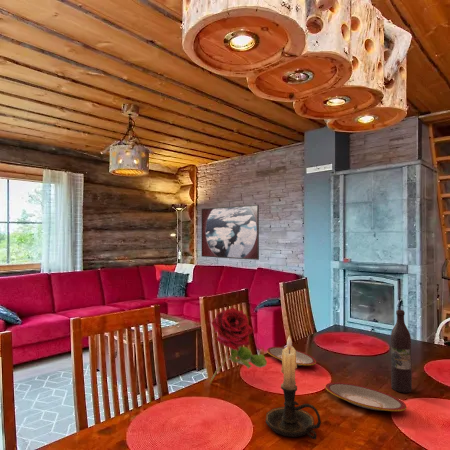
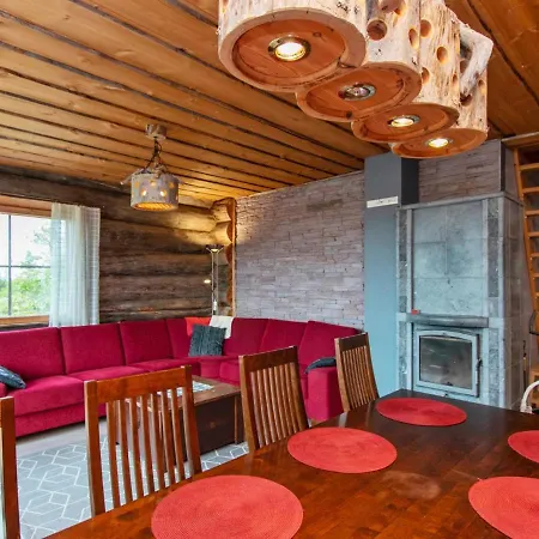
- candle holder (295, 383)
- wine bottle (400, 349)
- flower (238, 344)
- plate (363, 398)
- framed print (228, 232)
- plate (296, 357)
